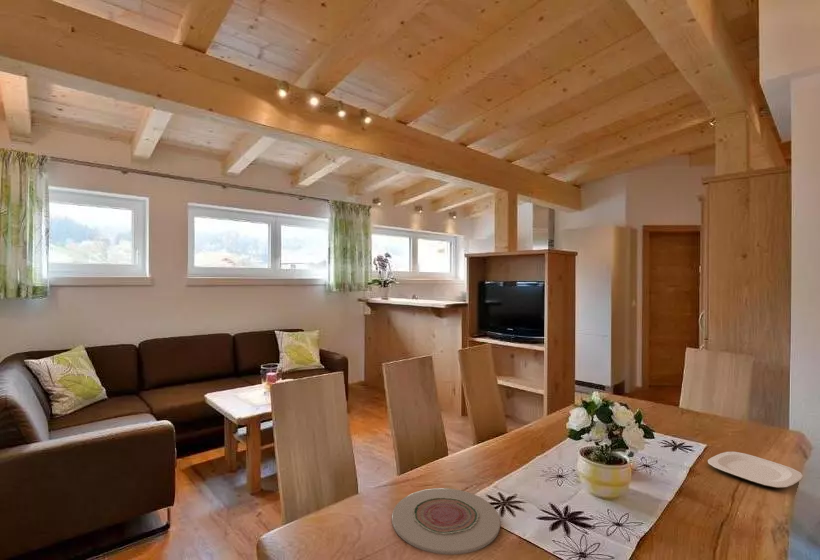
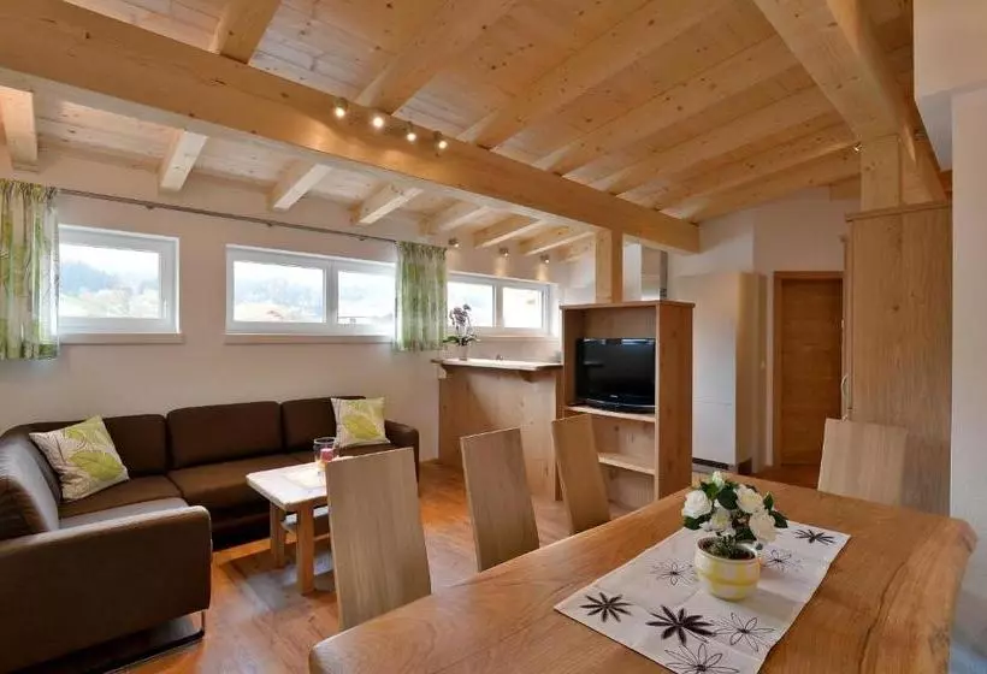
- plate (753, 469)
- plate (445, 516)
